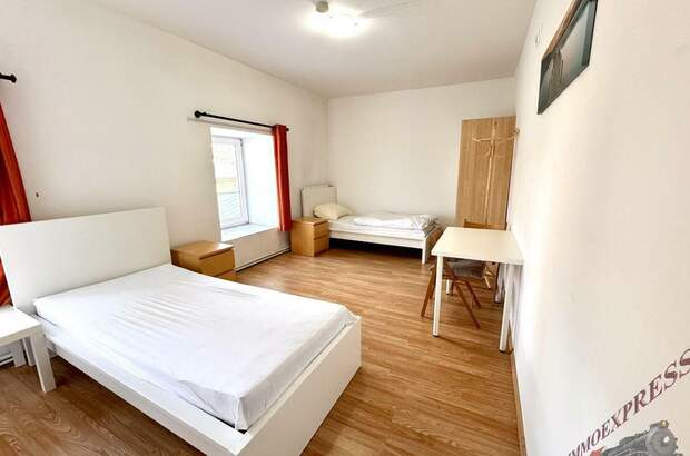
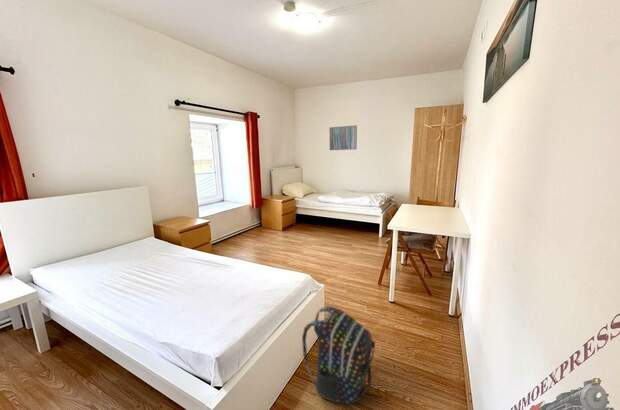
+ wall art (342, 138)
+ backpack (338, 353)
